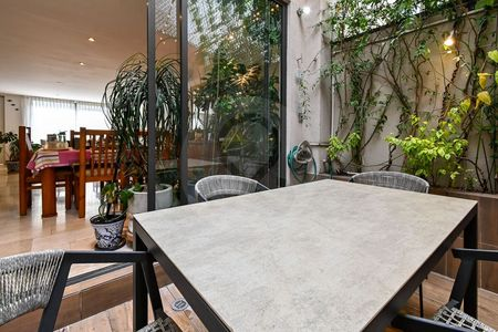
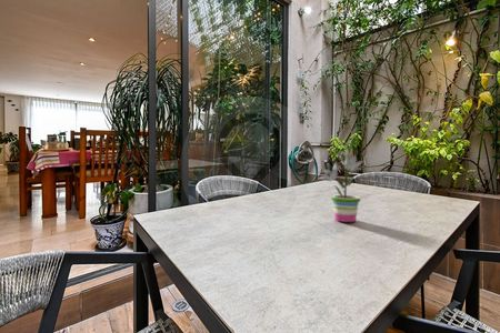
+ potted plant (339, 179)
